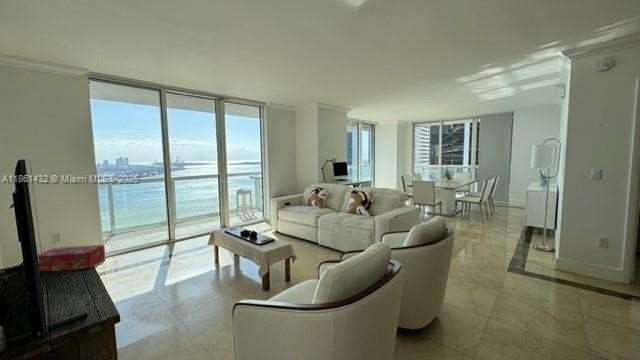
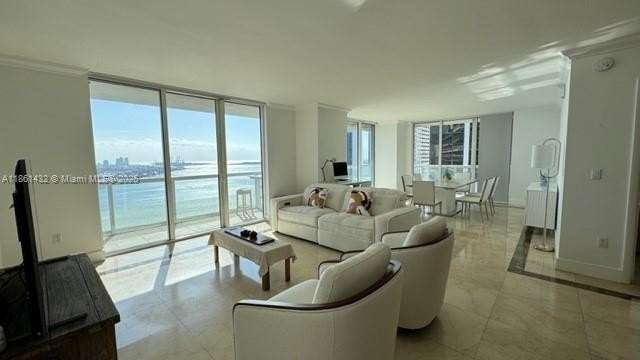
- tissue box (71, 257)
